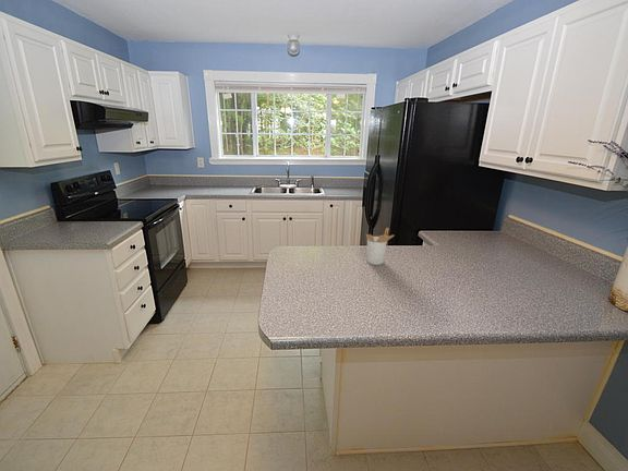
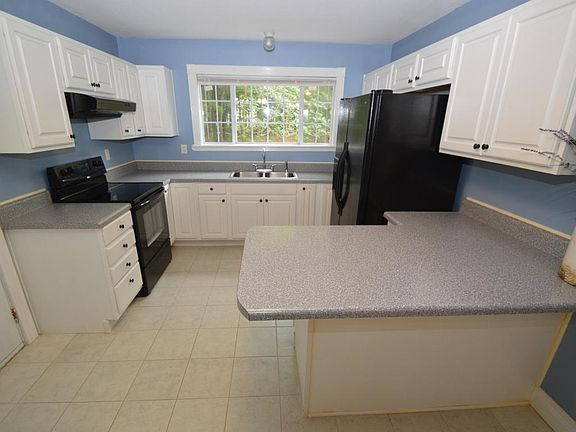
- utensil holder (378, 246)
